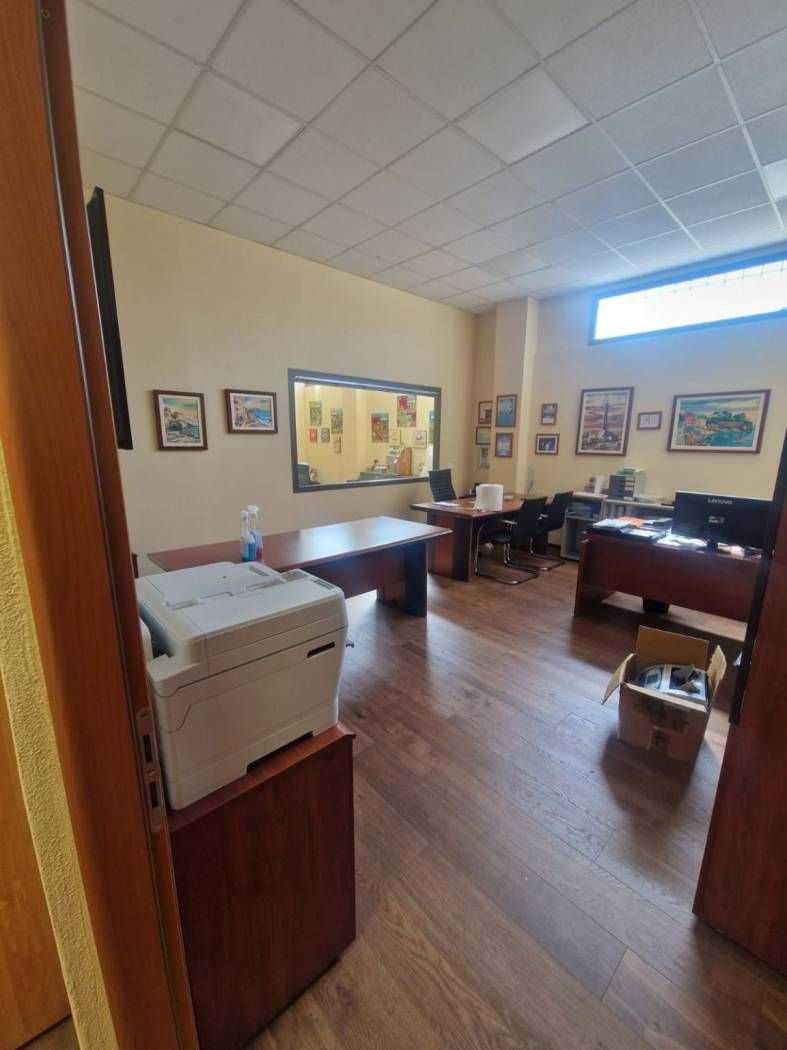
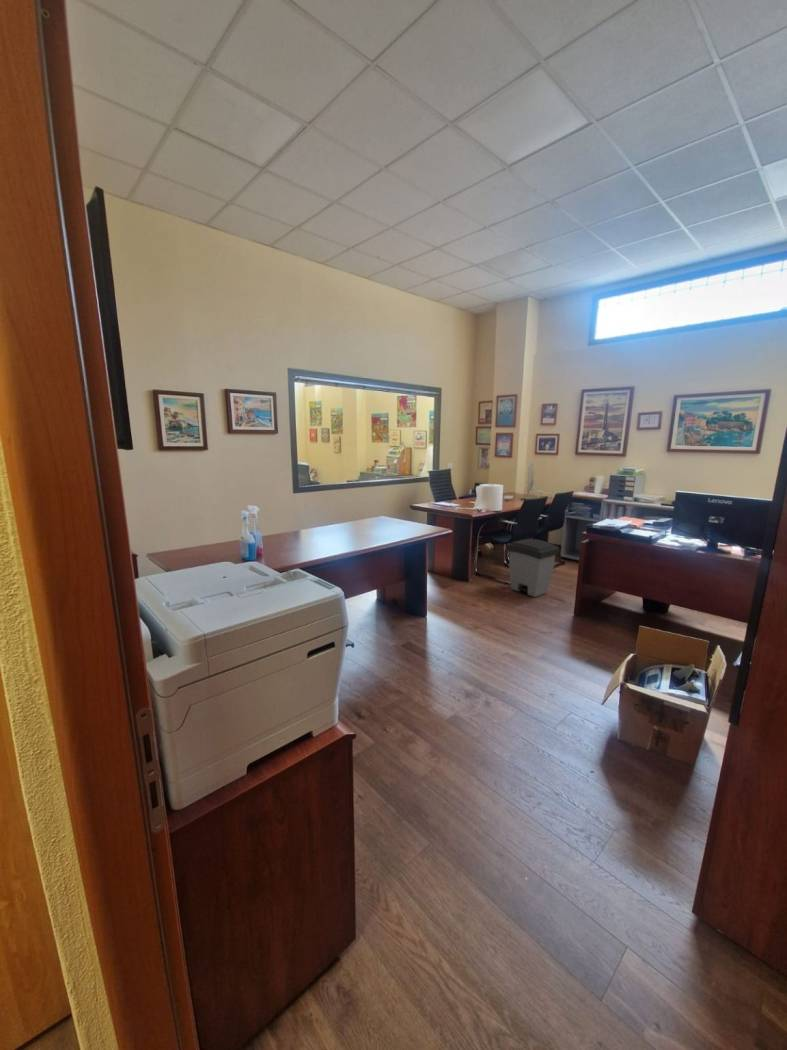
+ trash can (531, 566)
